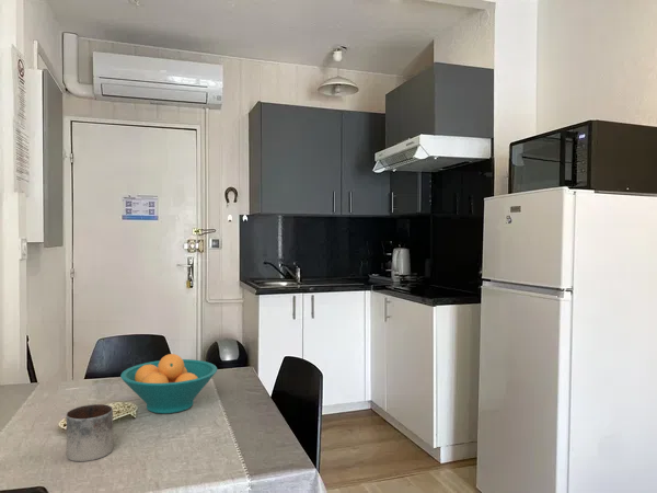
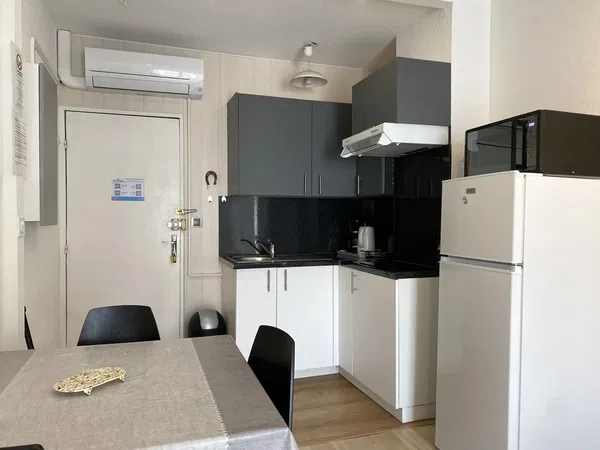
- fruit bowl (170, 380)
- mug (88, 429)
